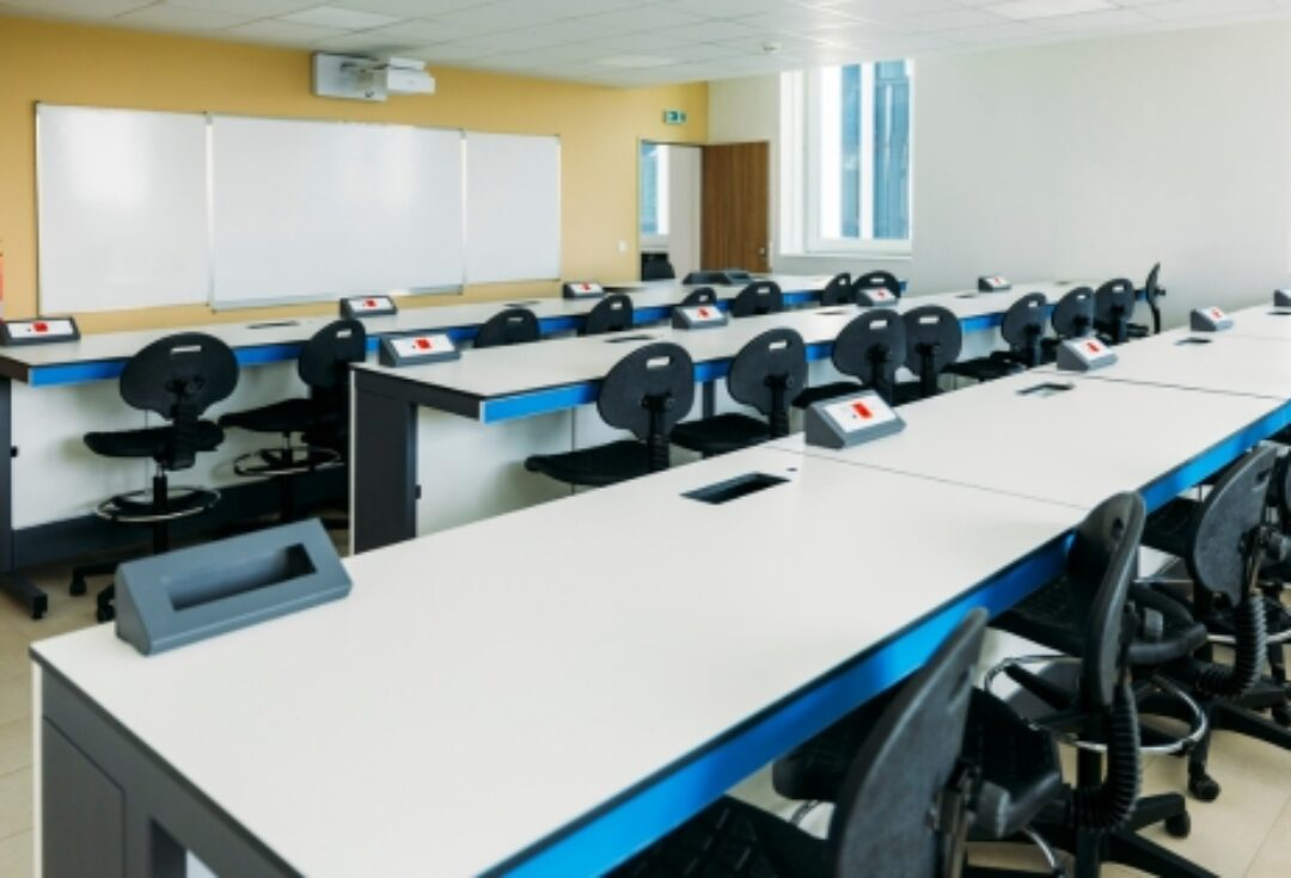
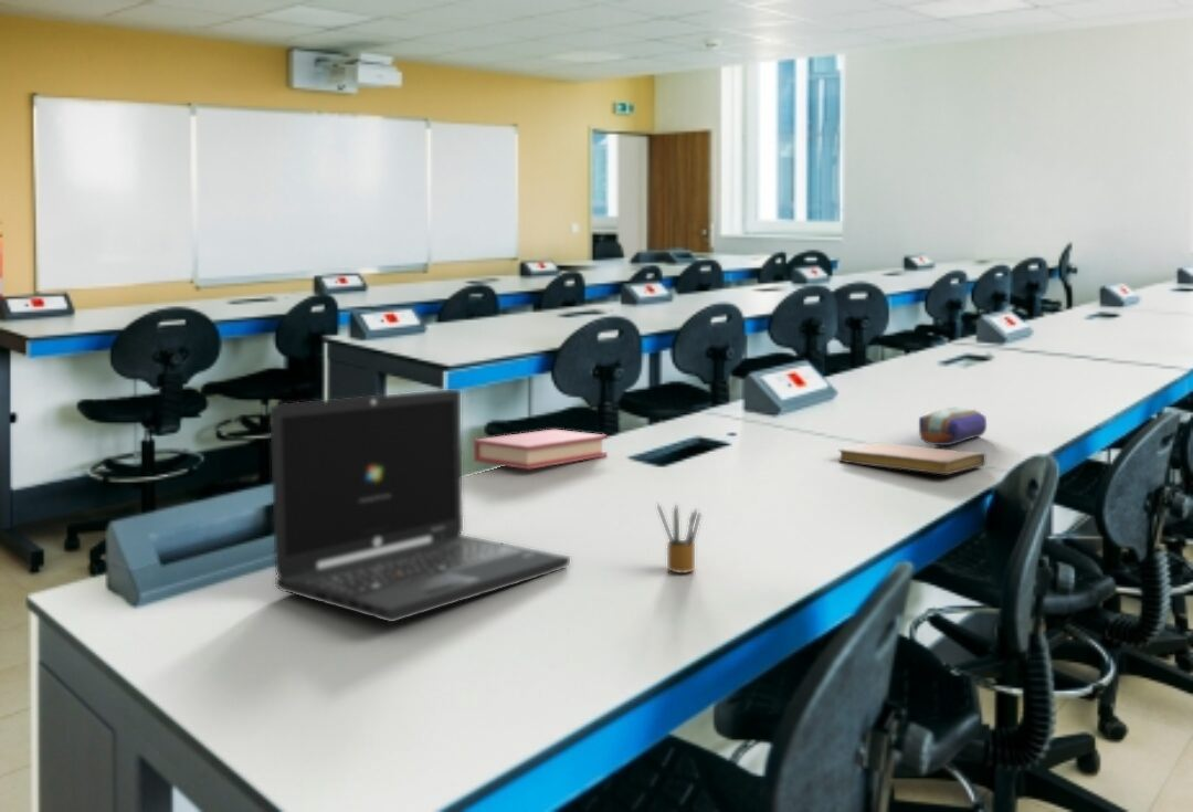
+ notebook (910, 456)
+ pencil case (953, 425)
+ book (541, 447)
+ pencil box (678, 536)
+ laptop (427, 491)
